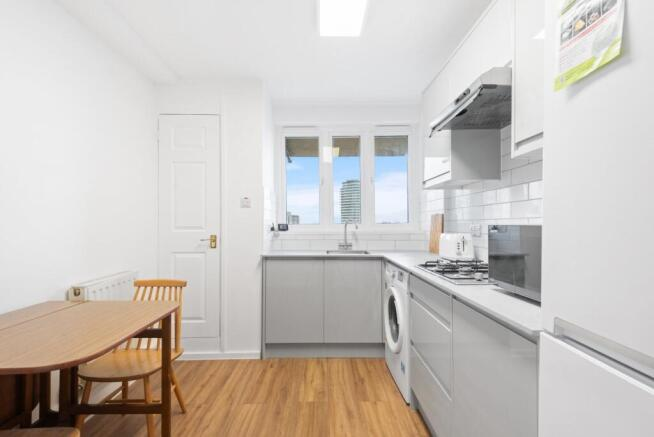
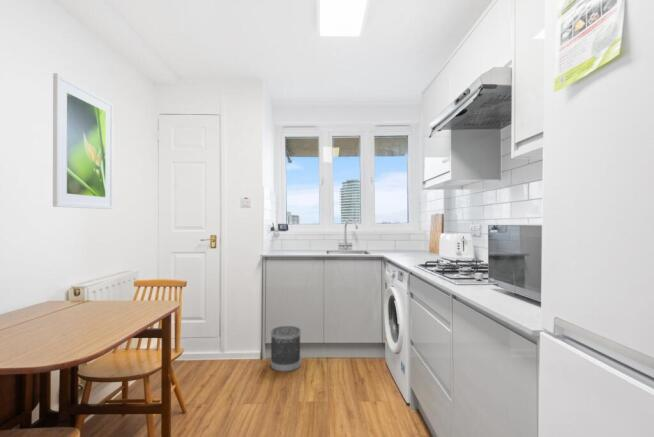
+ wastebasket (285, 347)
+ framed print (86, 149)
